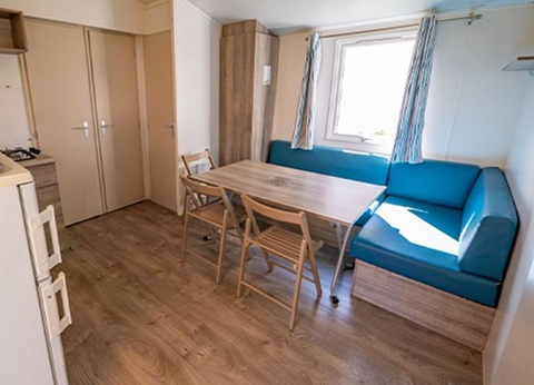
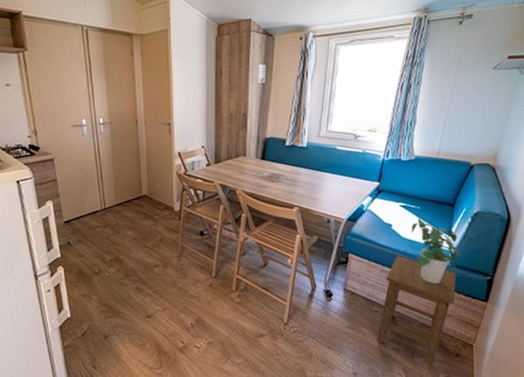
+ potted plant (432, 252)
+ stool (414, 307)
